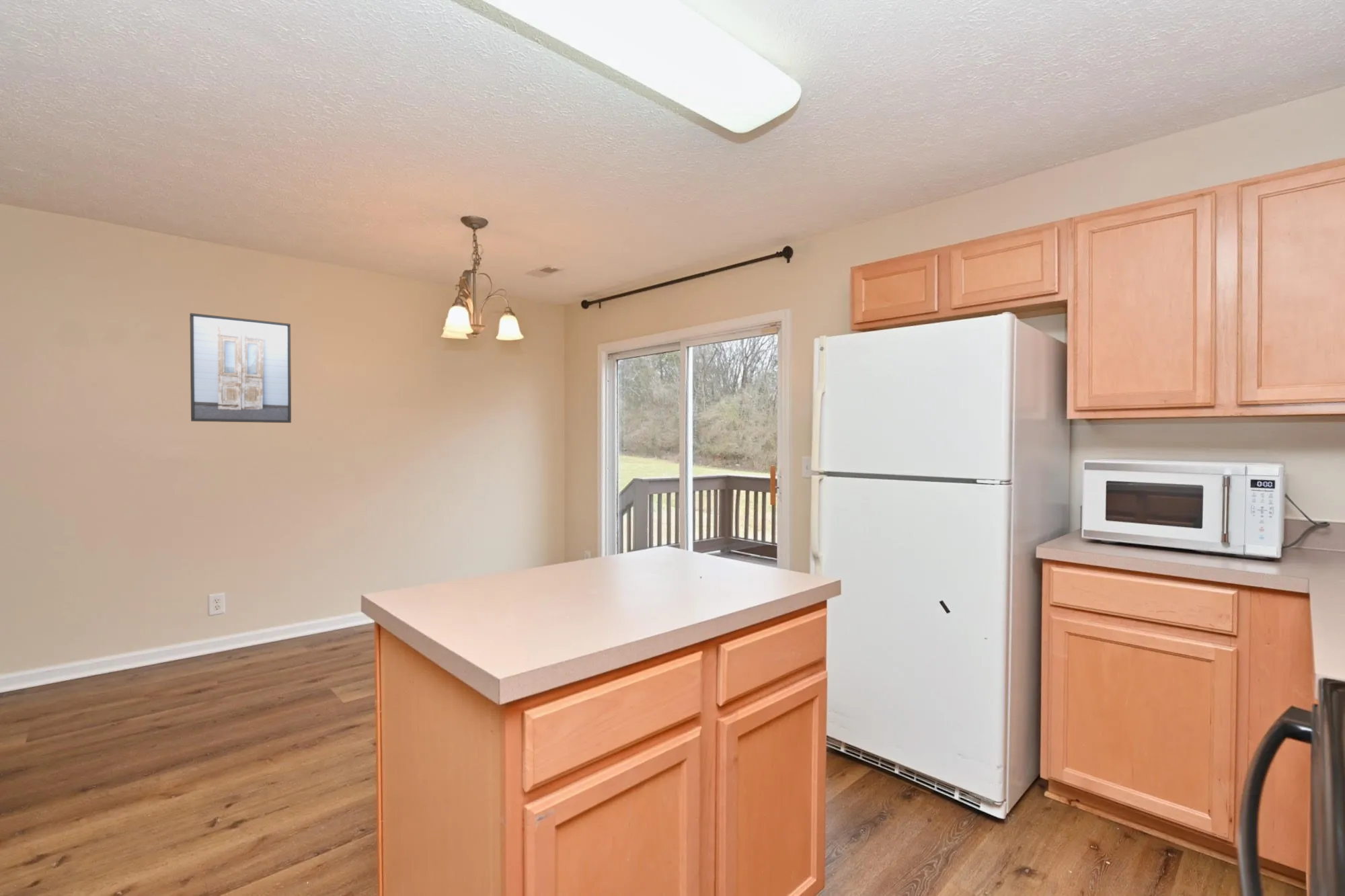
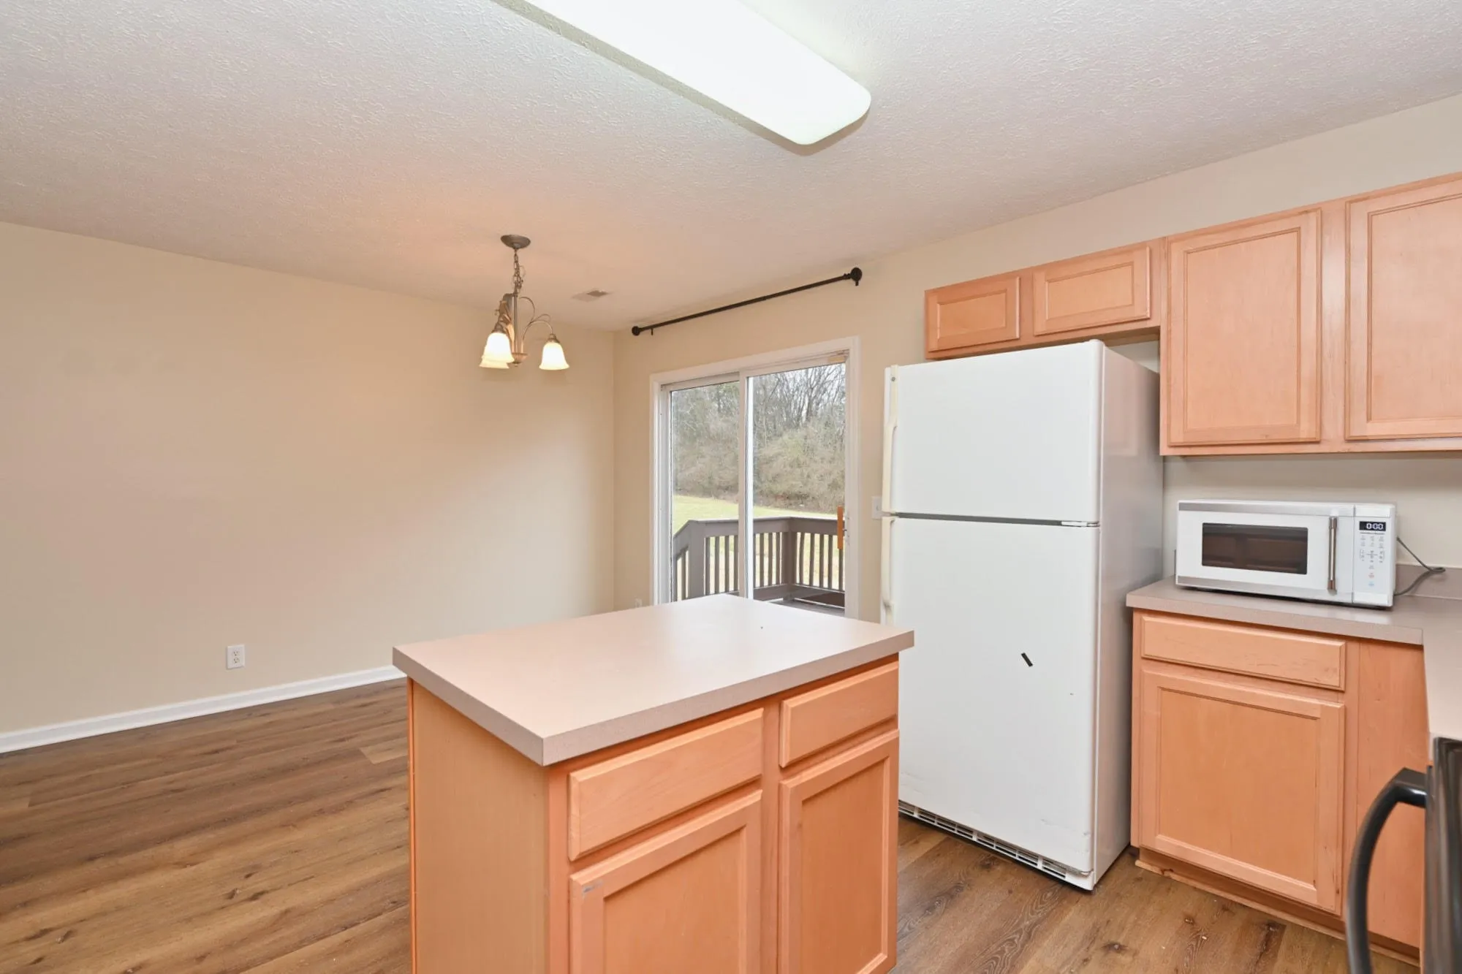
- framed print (243, 370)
